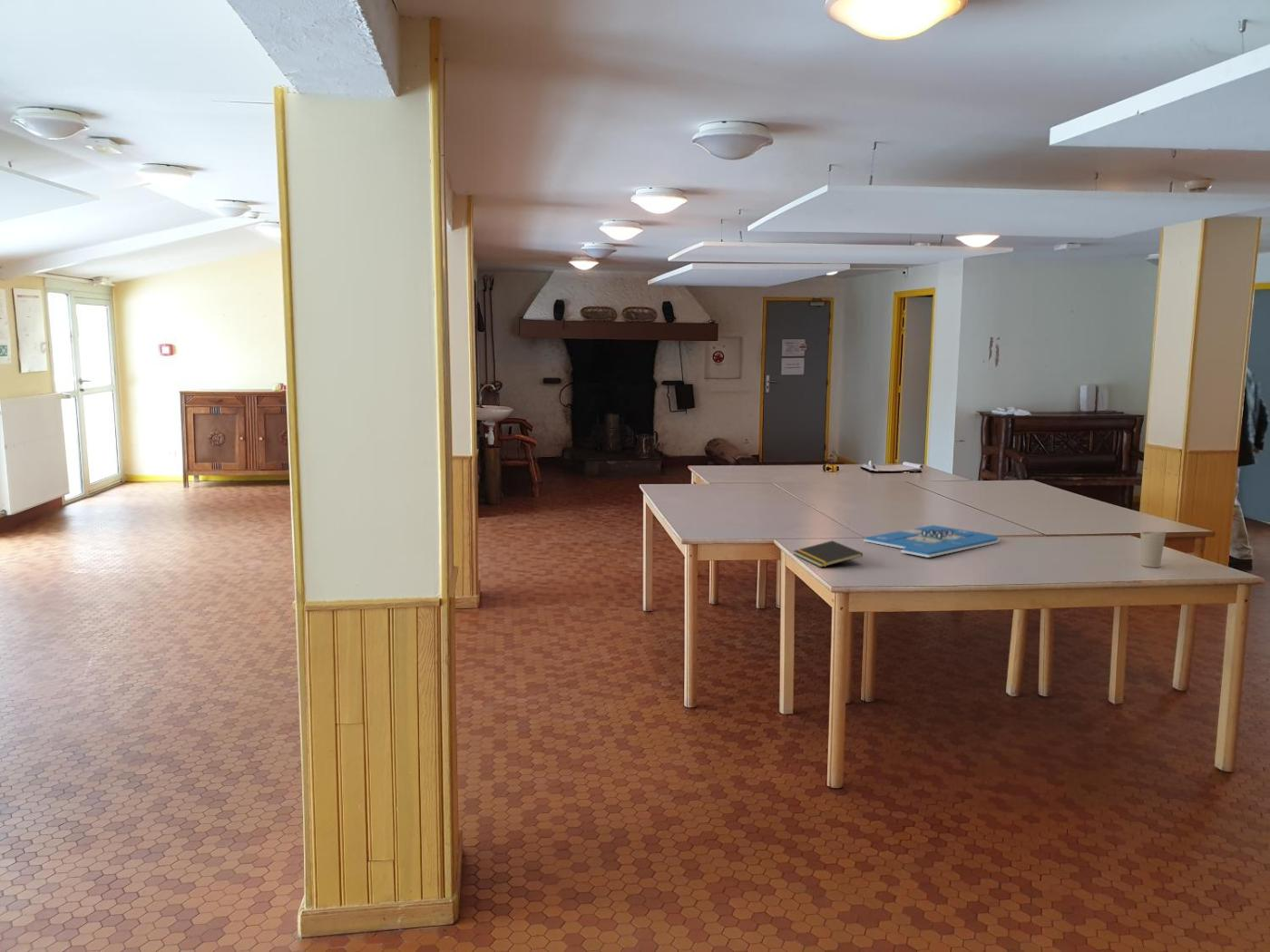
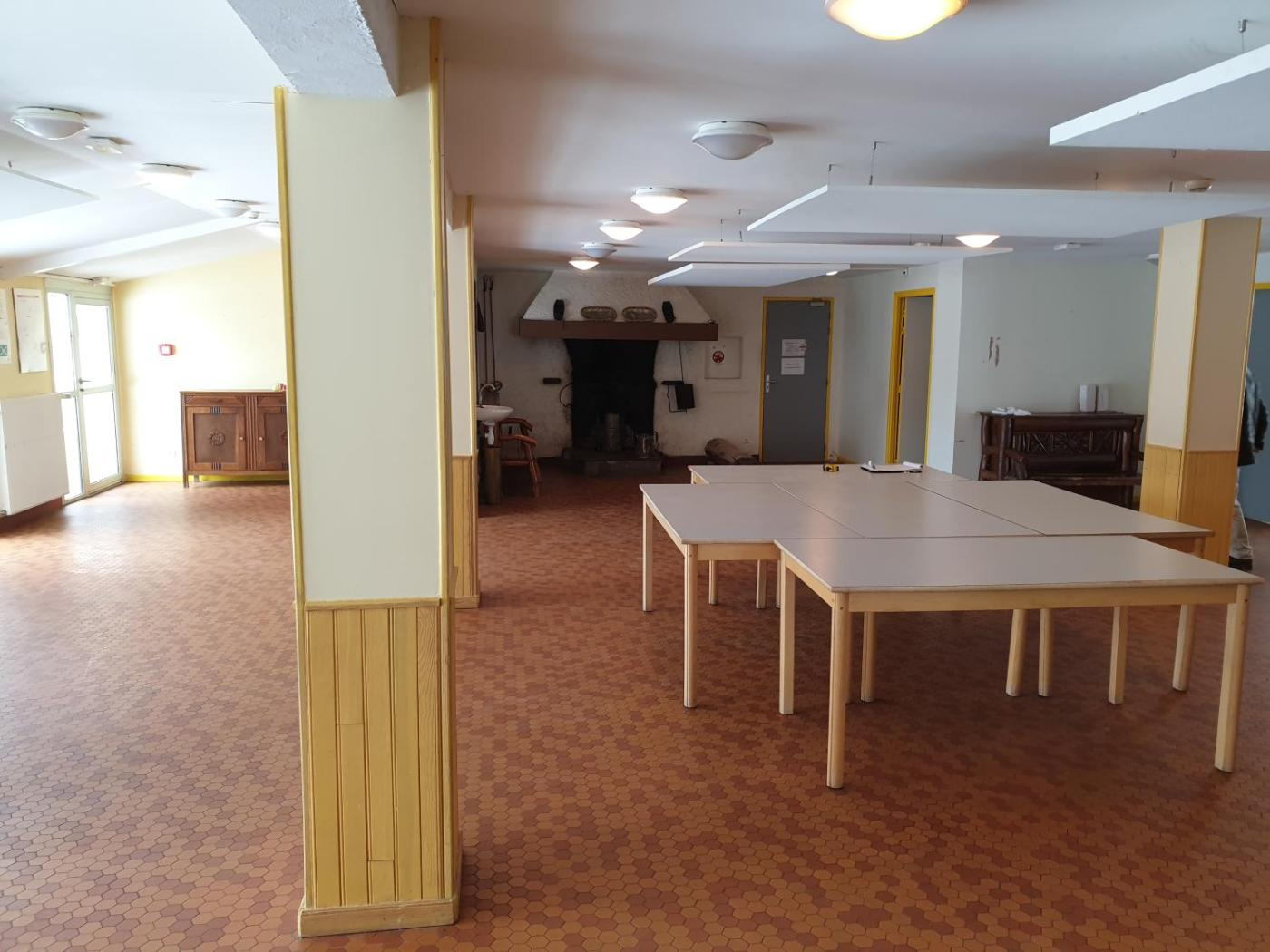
- notepad (826, 553)
- board game (931, 536)
- cup (1152, 548)
